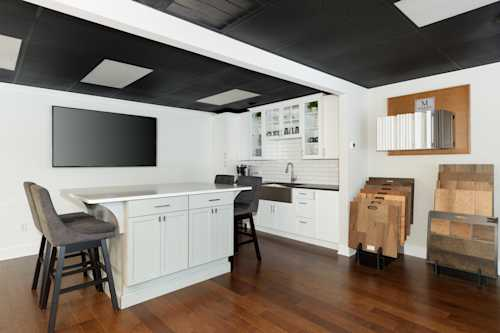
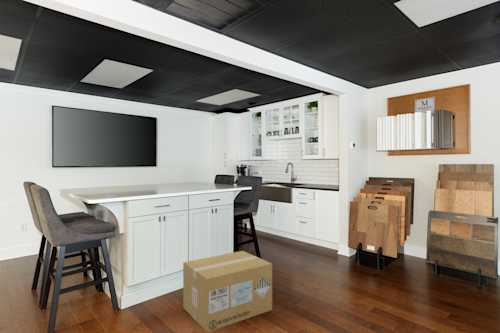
+ cardboard box (227, 285)
